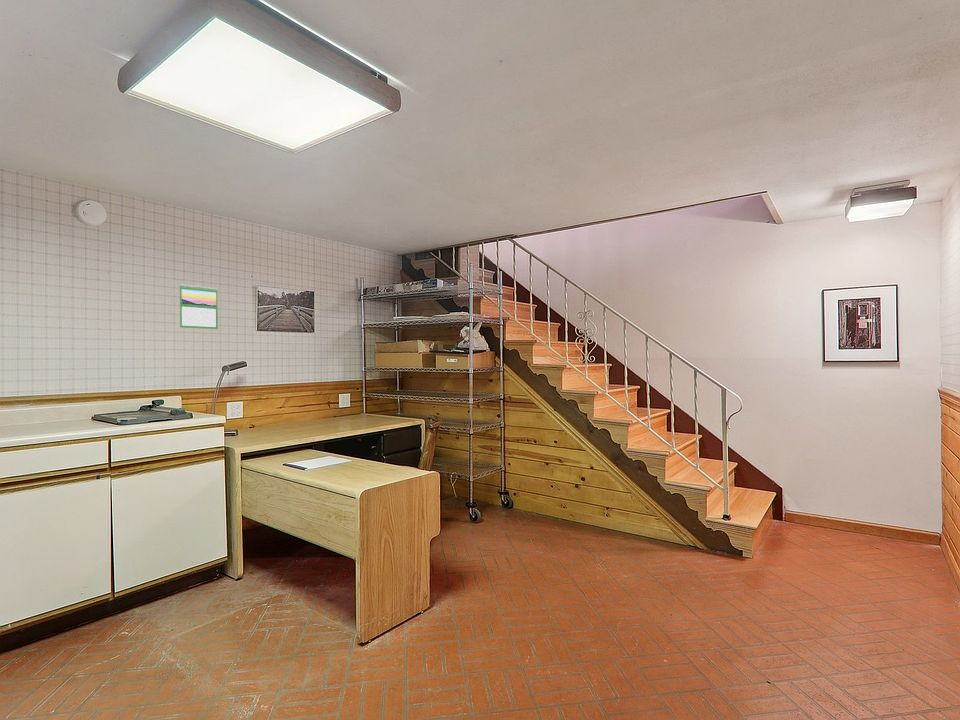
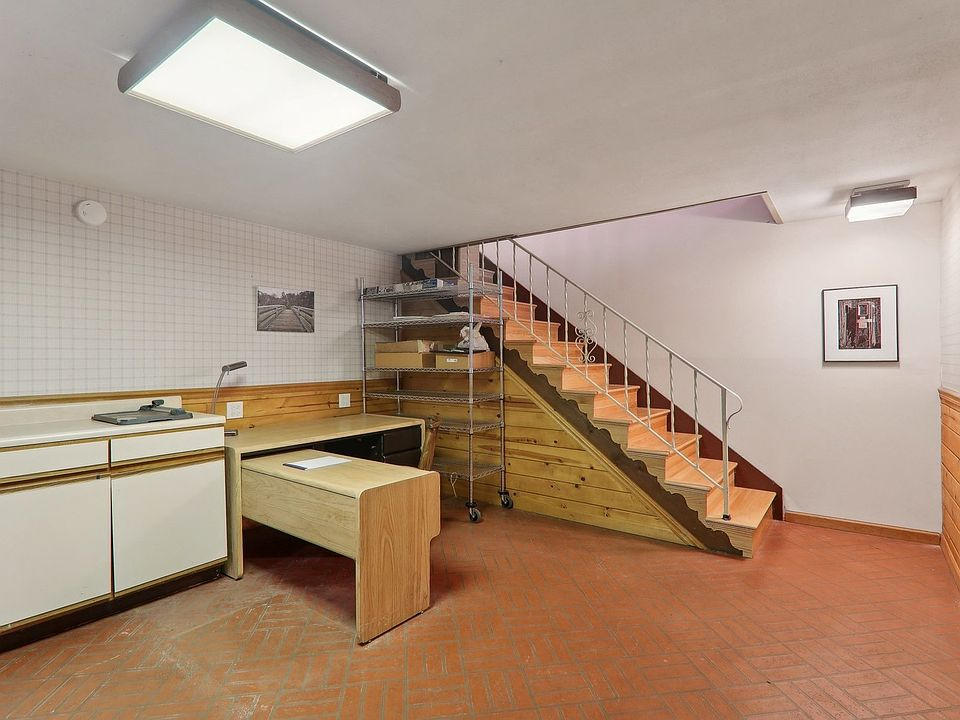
- calendar (199, 306)
